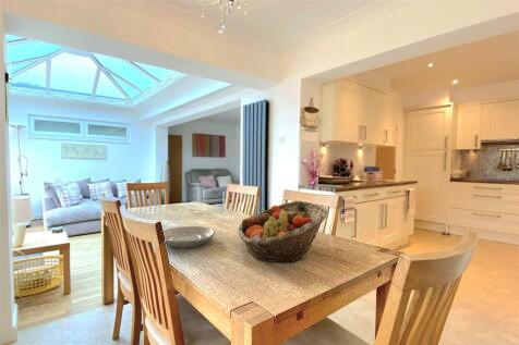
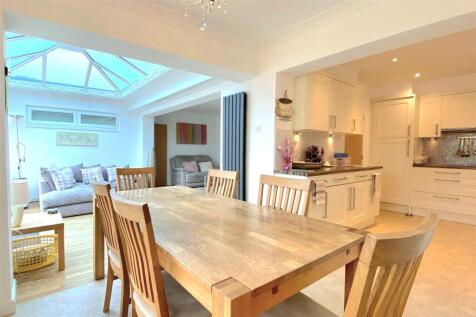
- fruit basket (280, 226)
- plate (186, 237)
